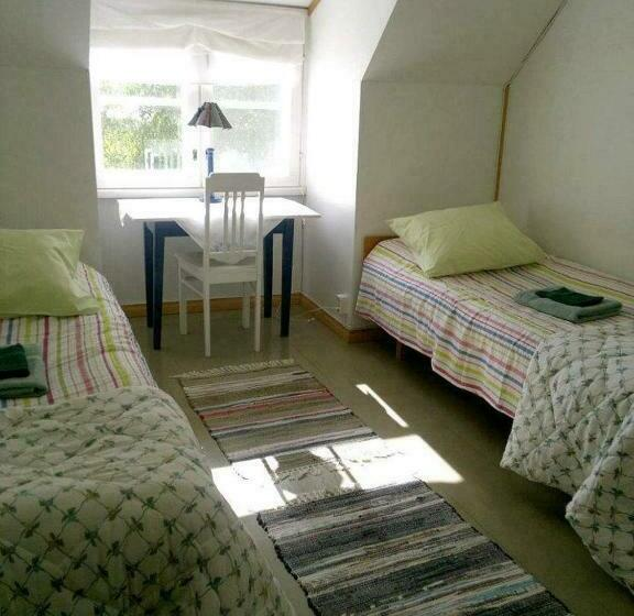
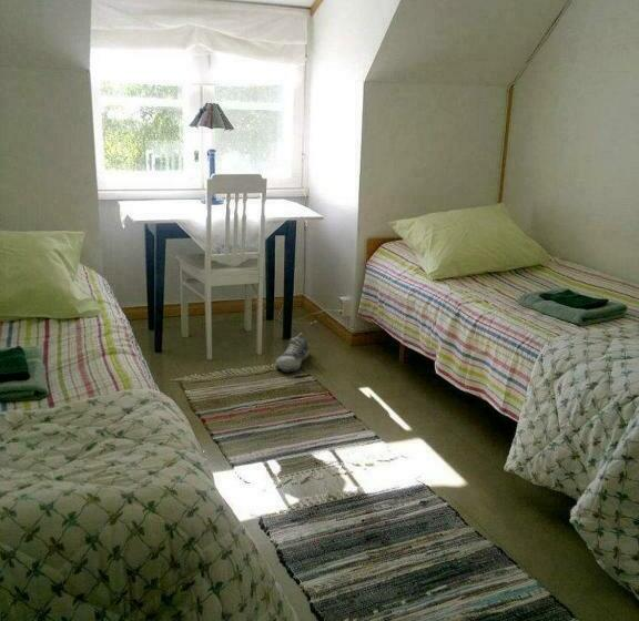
+ shoe (293, 347)
